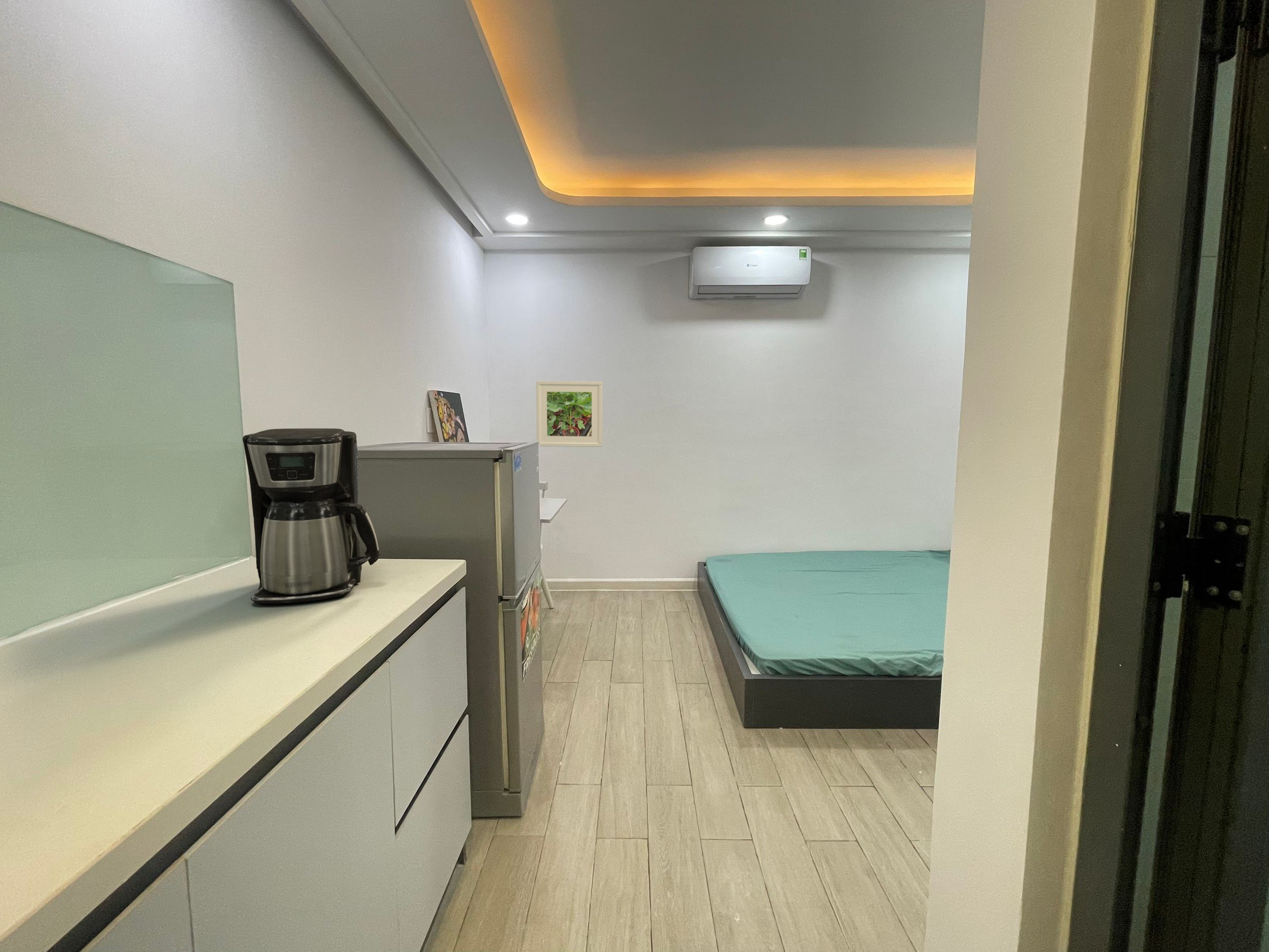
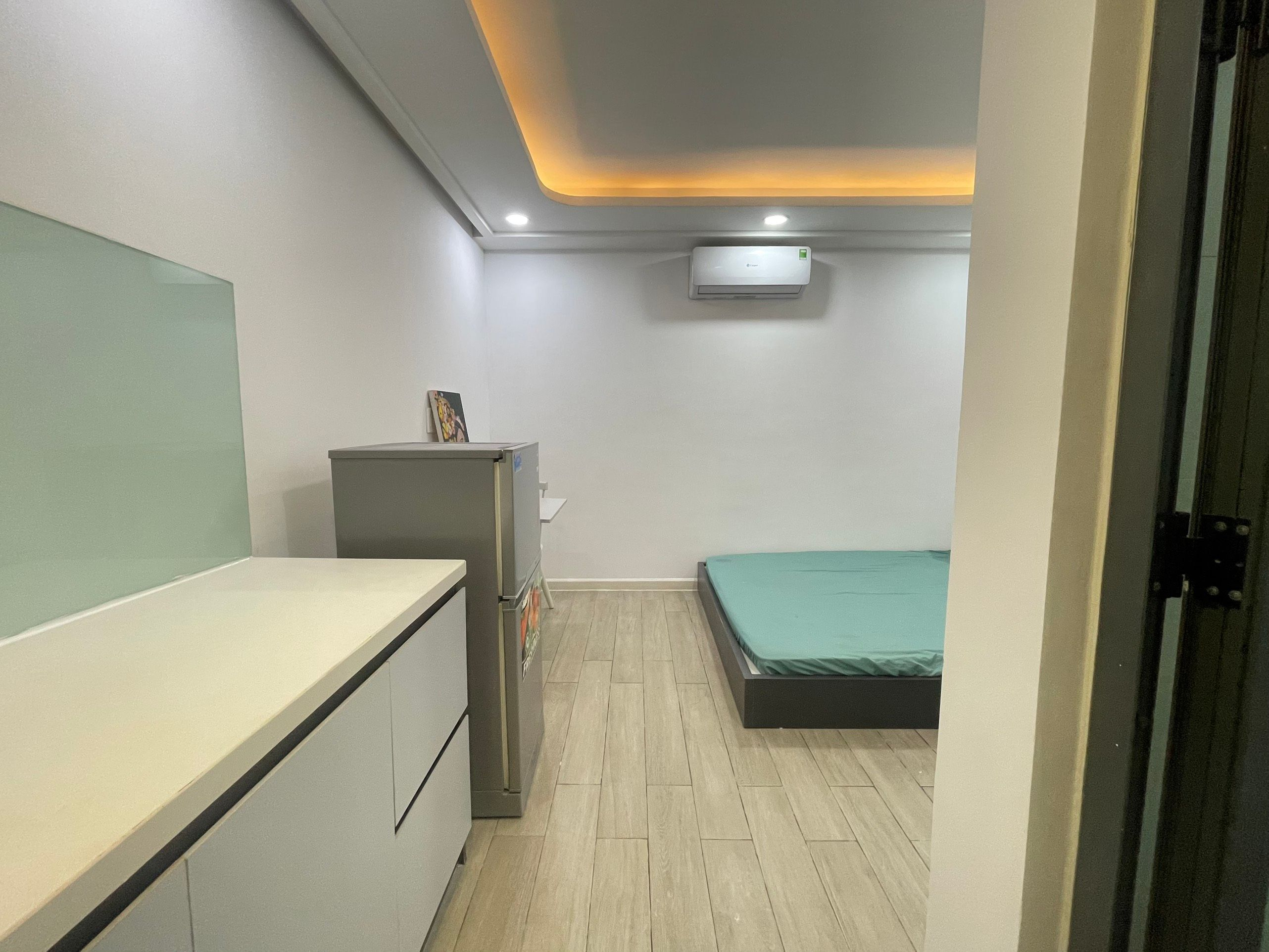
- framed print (569, 414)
- coffee maker (323, 506)
